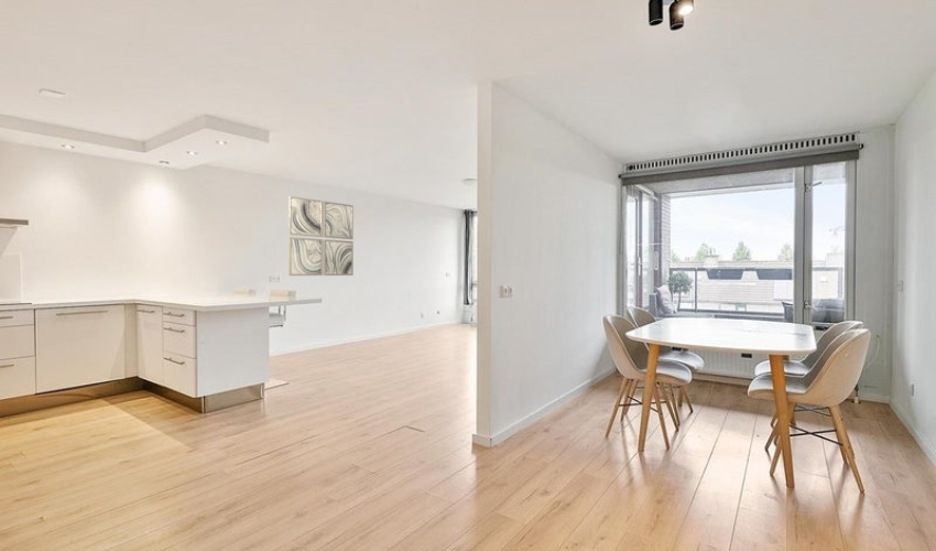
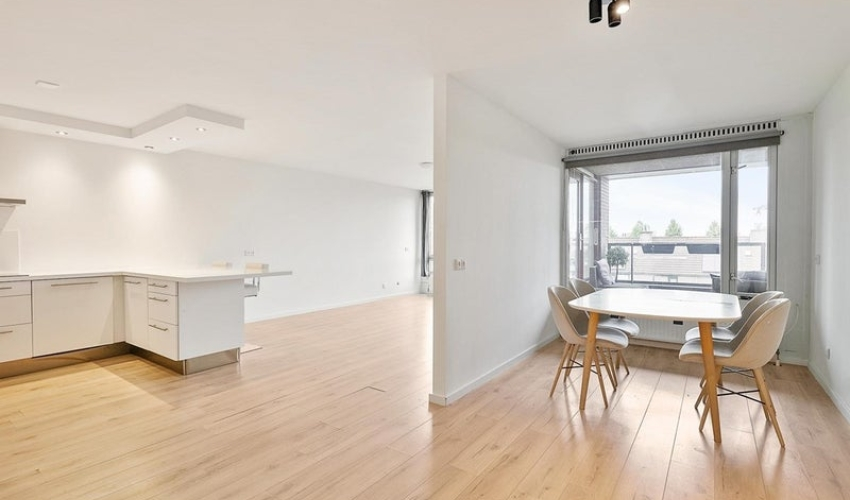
- wall art (323, 239)
